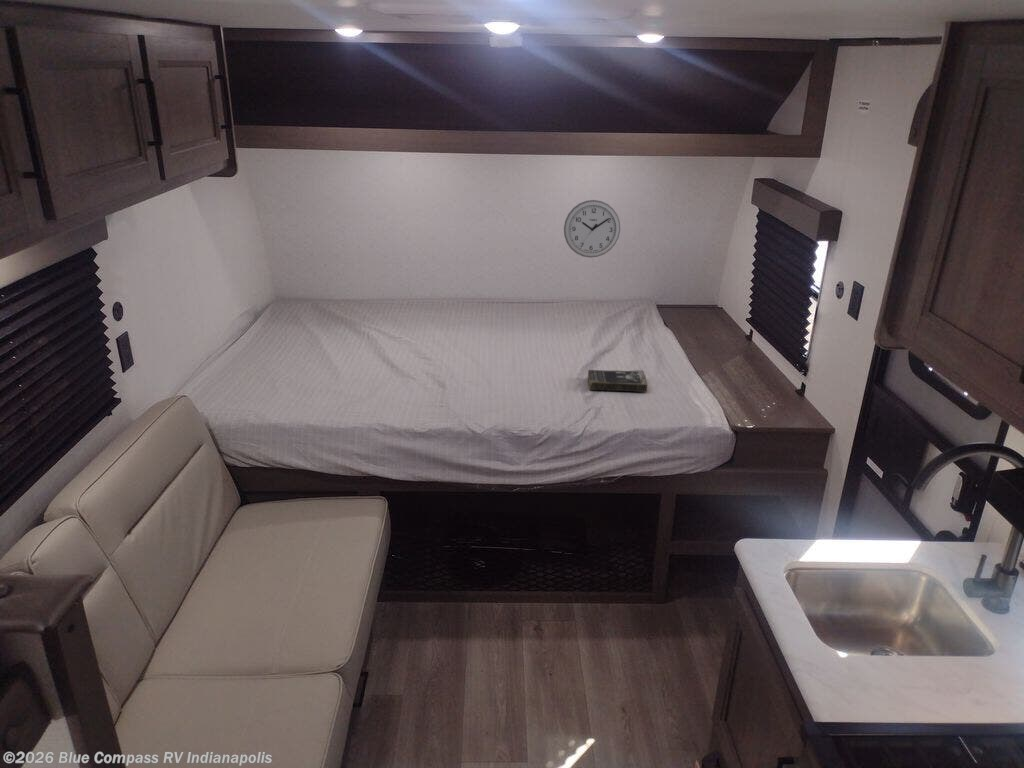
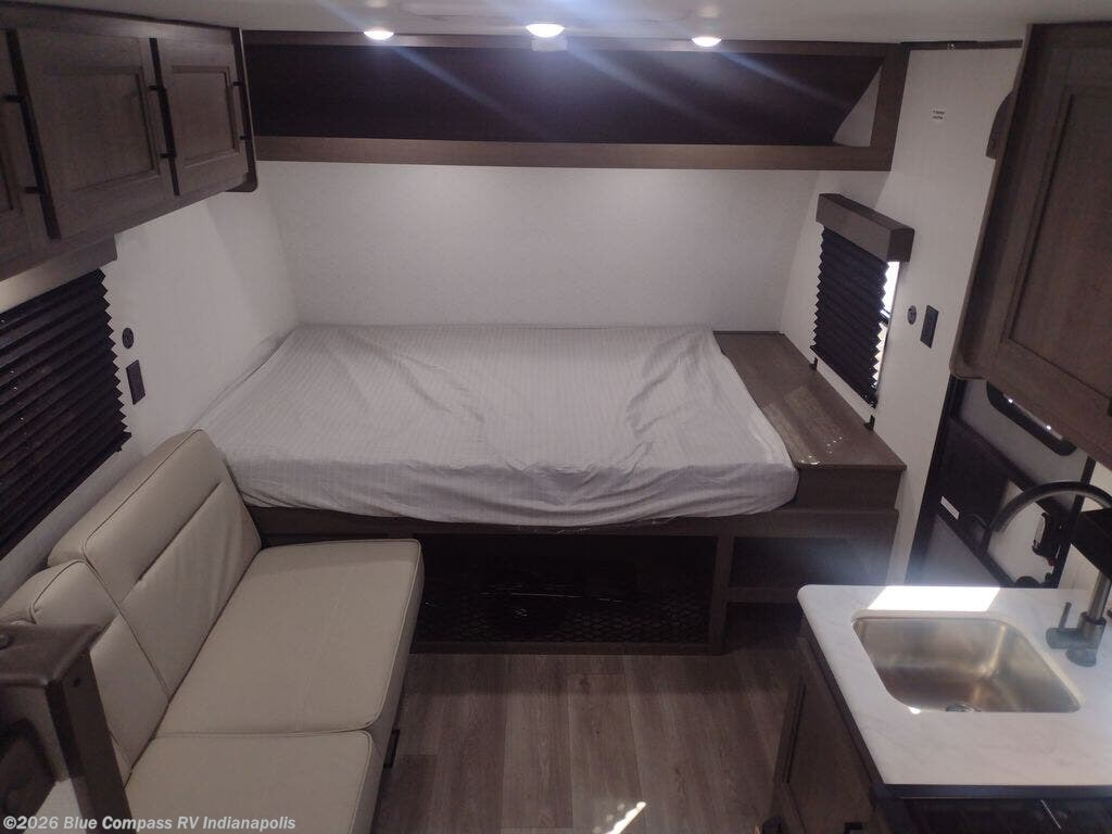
- wall clock (592, 229)
- book (617, 379)
